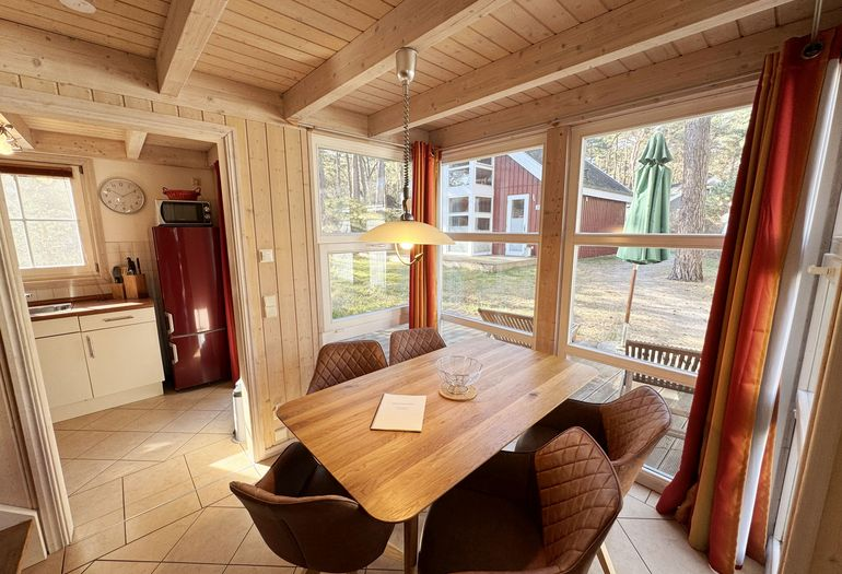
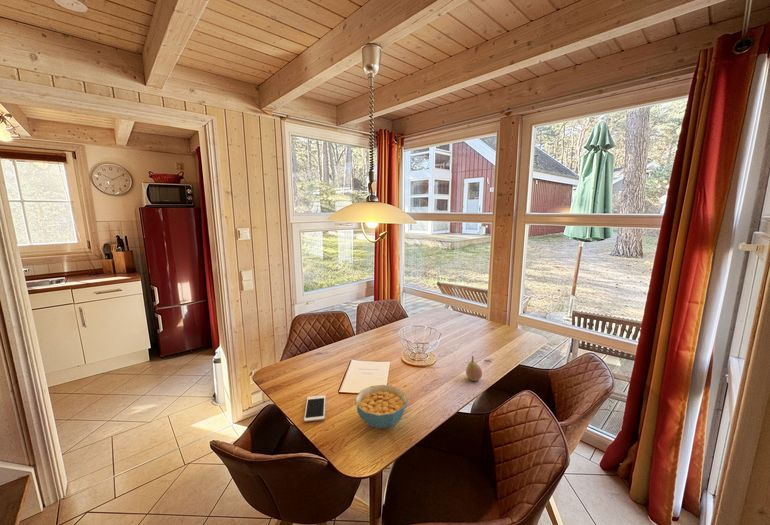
+ cell phone (315, 407)
+ cereal bowl (381, 410)
+ fruit (473, 367)
